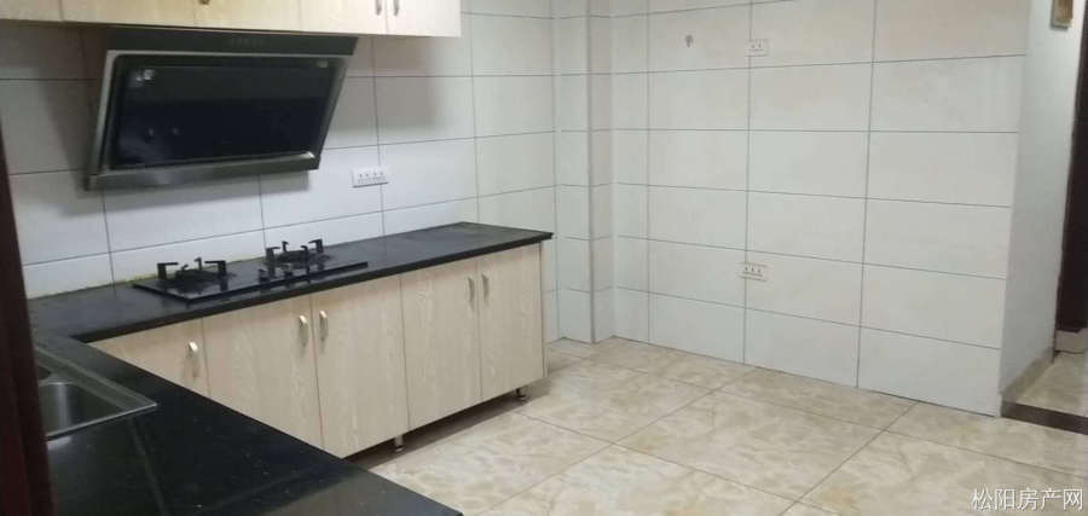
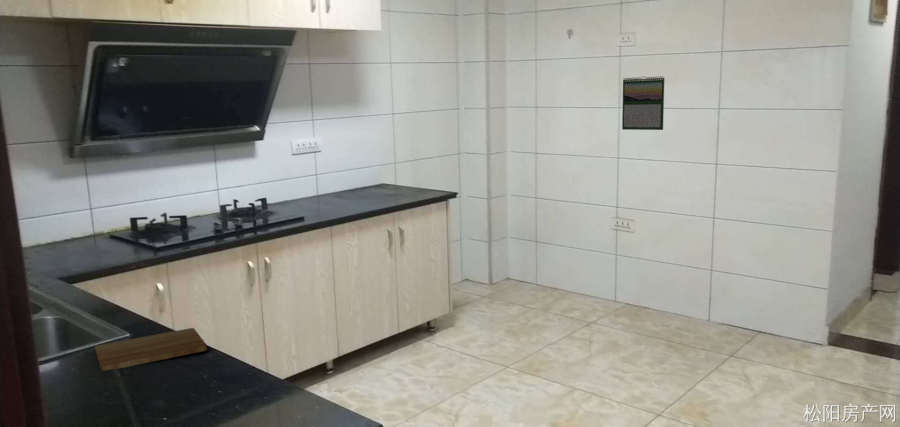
+ cutting board (151, 348)
+ calendar (642, 103)
